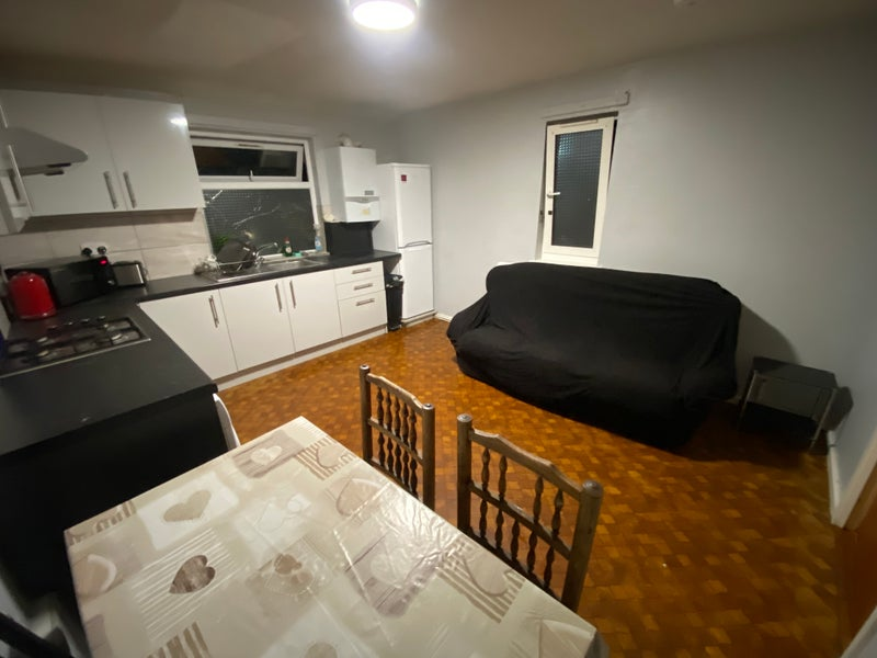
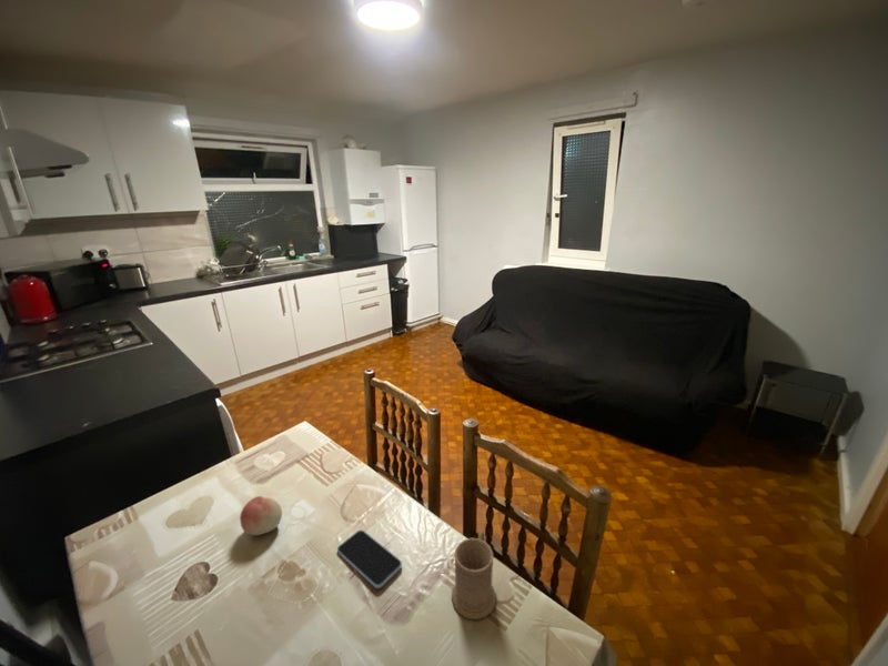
+ mug (475, 568)
+ fruit (261, 514)
+ smartphone (369, 556)
